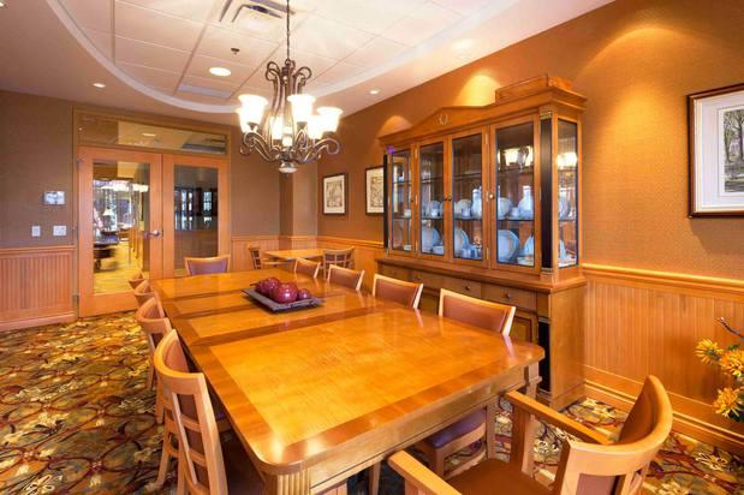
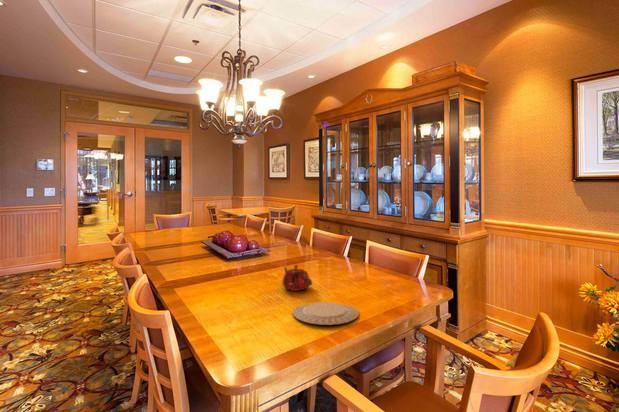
+ chinaware (325, 310)
+ teapot (295, 276)
